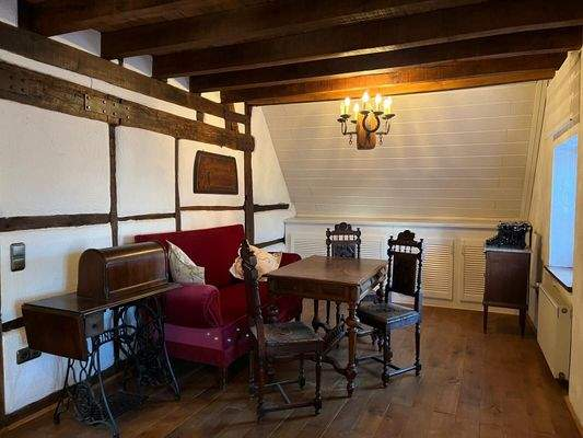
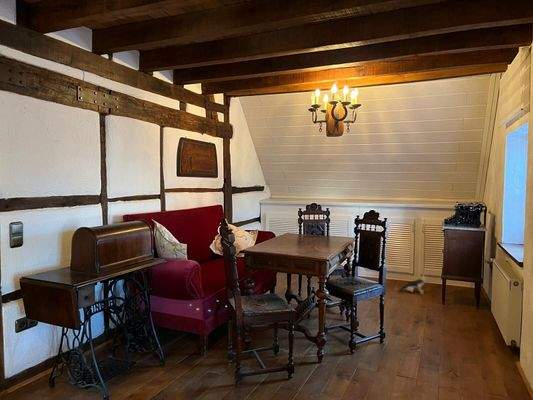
+ plush toy (413, 283)
